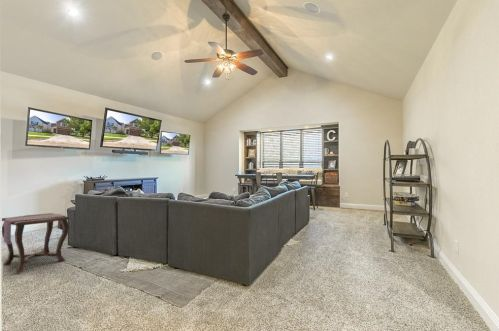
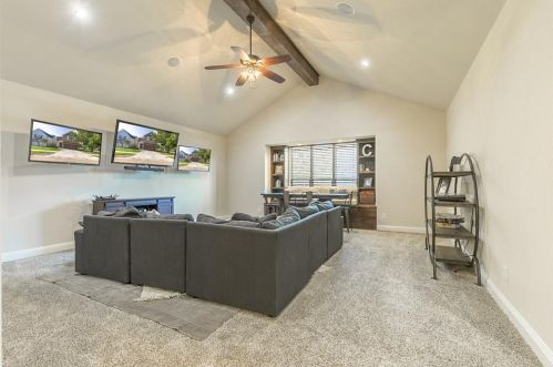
- side table (44, 243)
